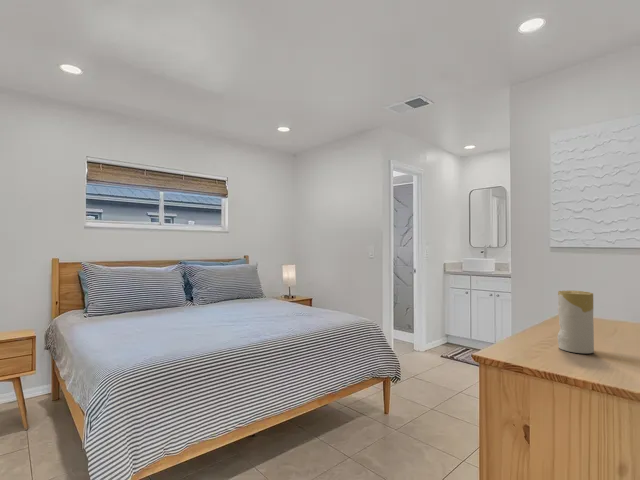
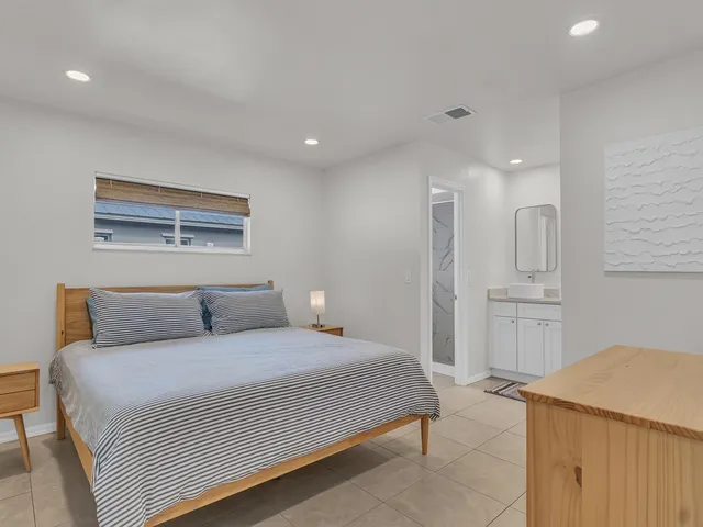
- candle (575, 320)
